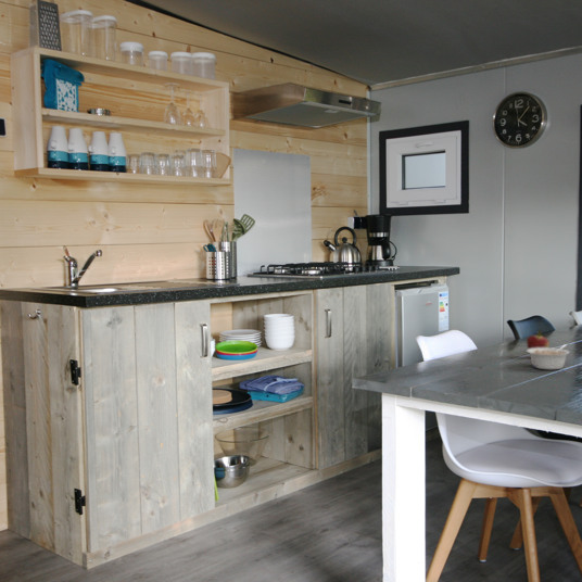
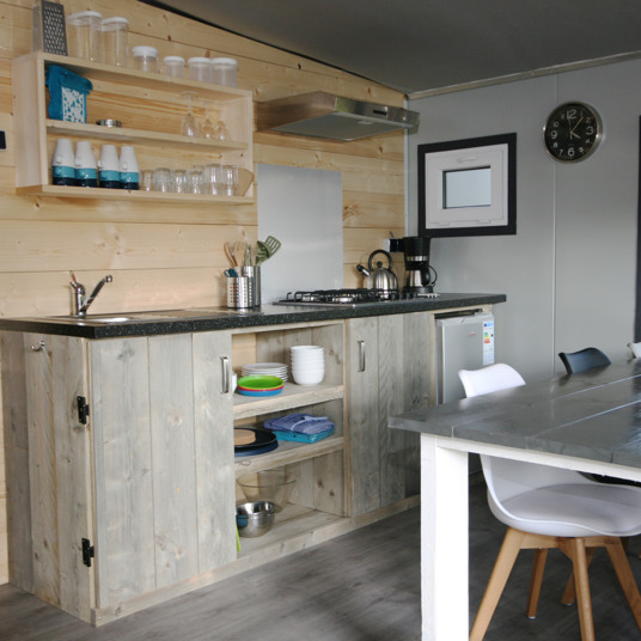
- legume (547, 356)
- fruit (537, 341)
